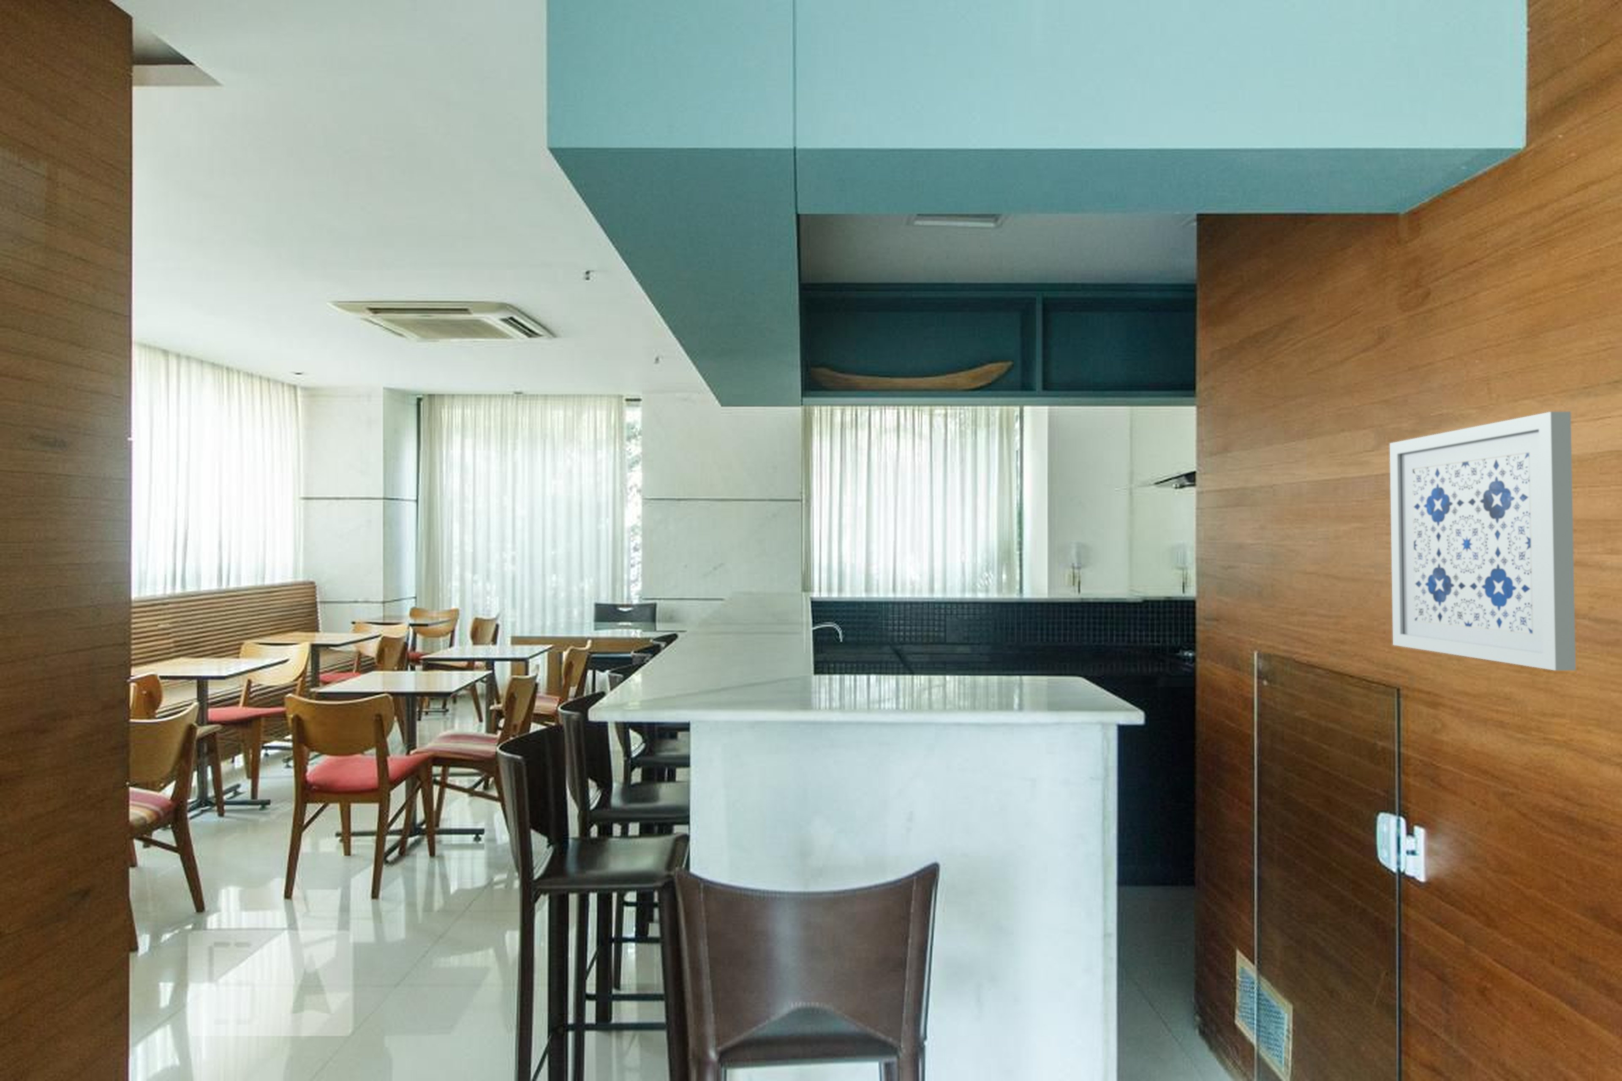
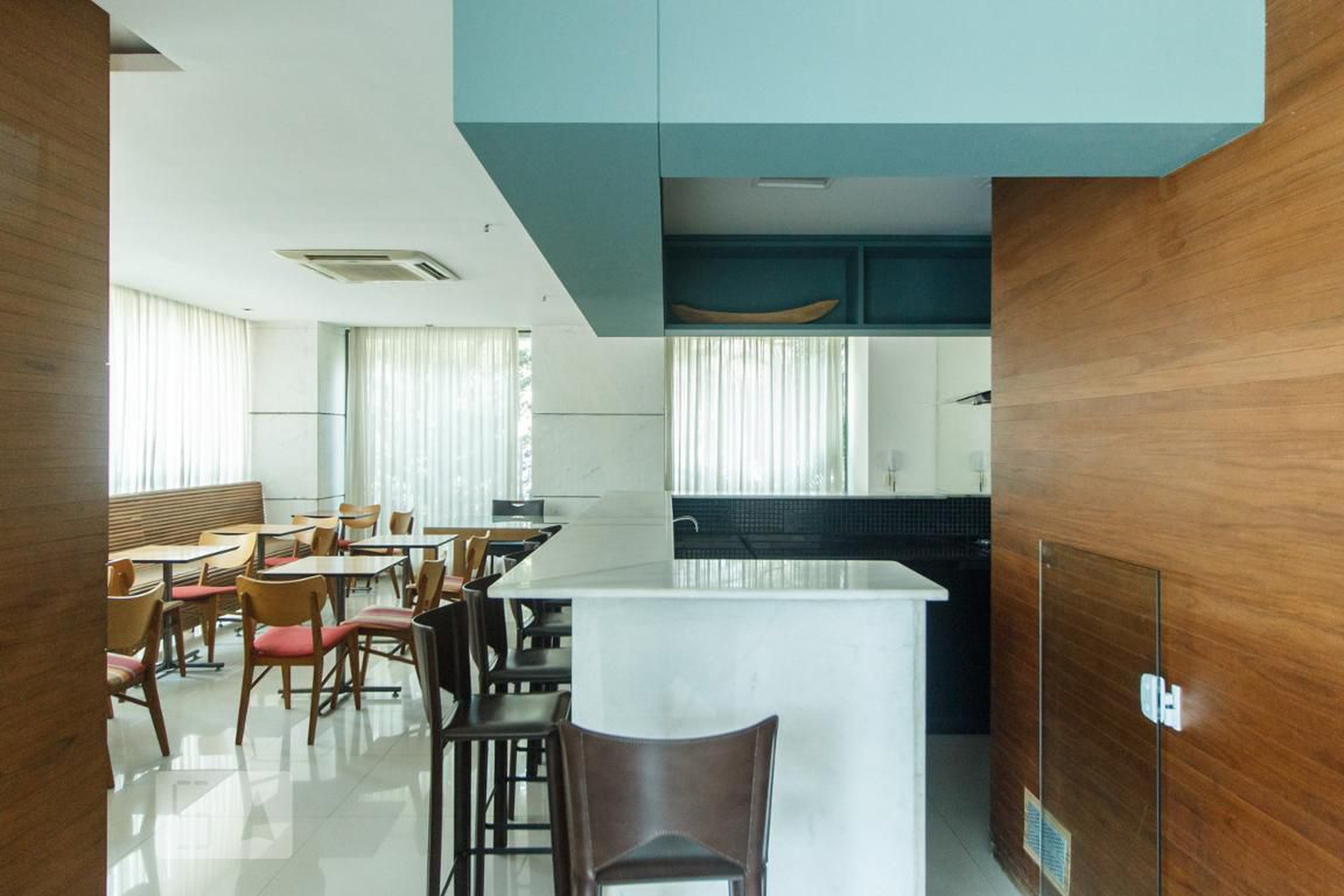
- wall art (1471, 542)
